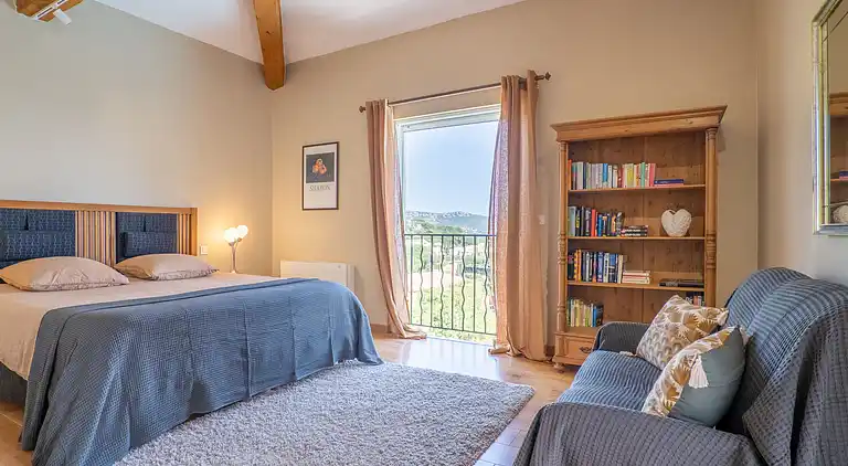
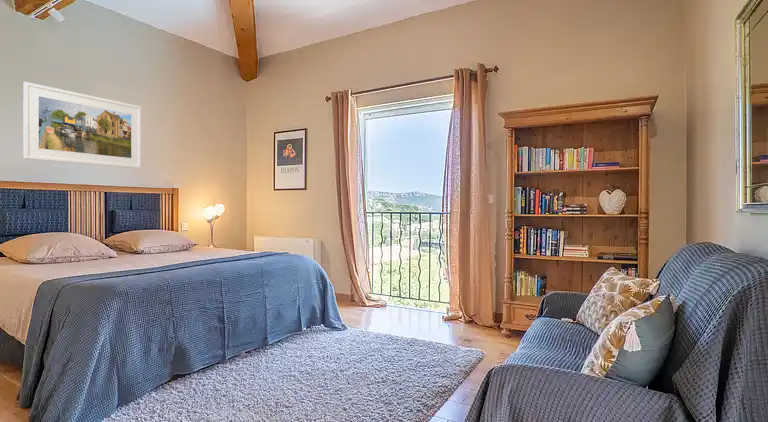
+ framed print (88, 129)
